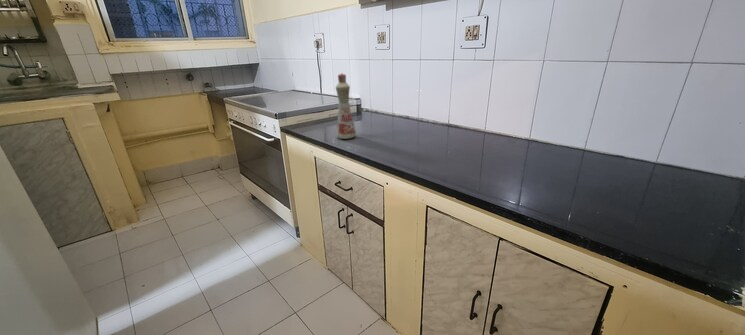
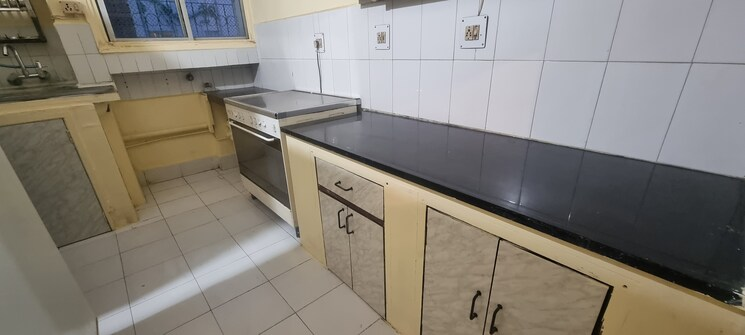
- bottle (344, 106)
